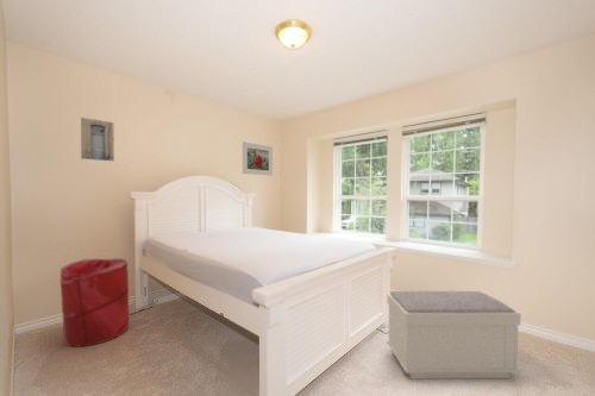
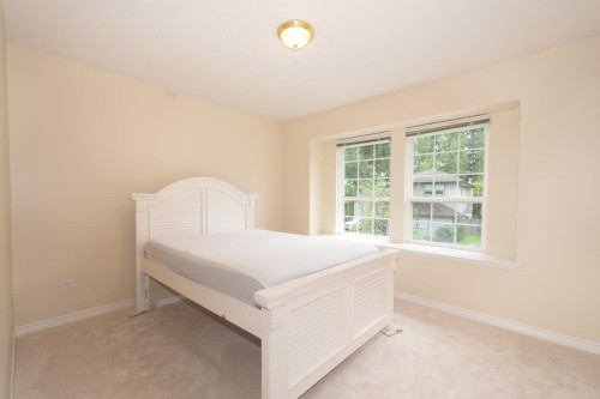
- laundry hamper (96, 297)
- bench (446, 331)
- wall art (98, 139)
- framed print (257, 159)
